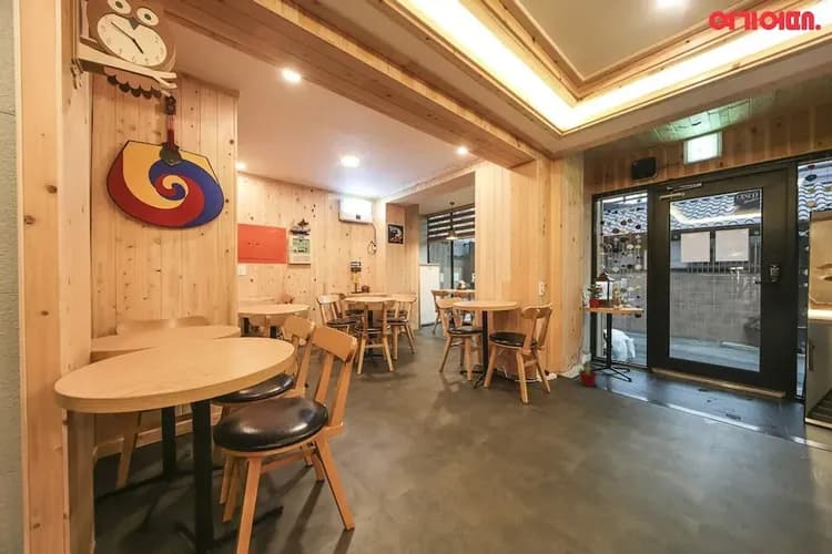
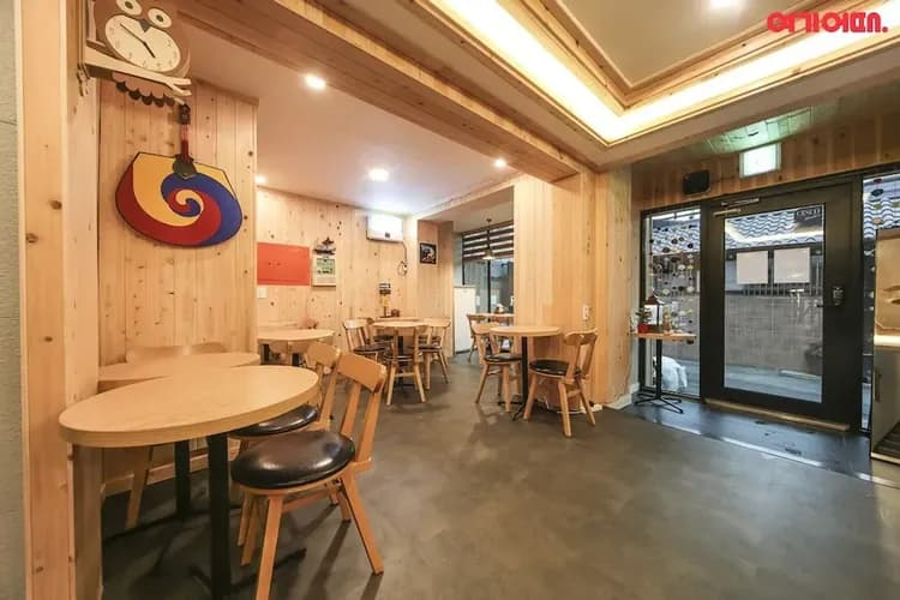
- potted plant (582, 366)
